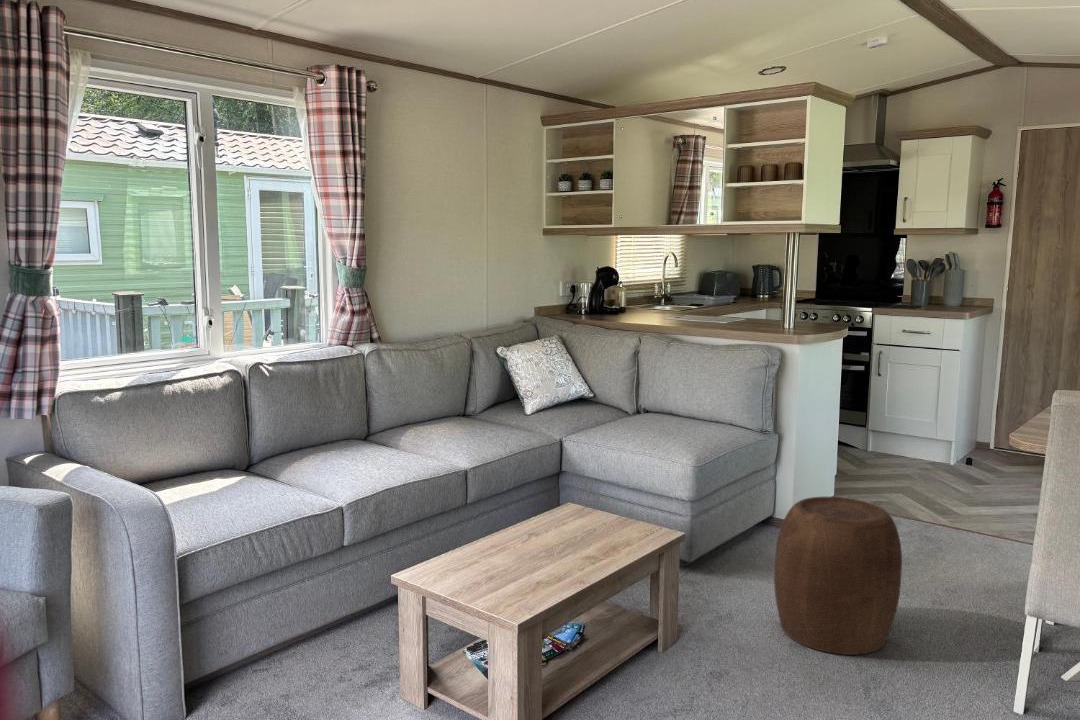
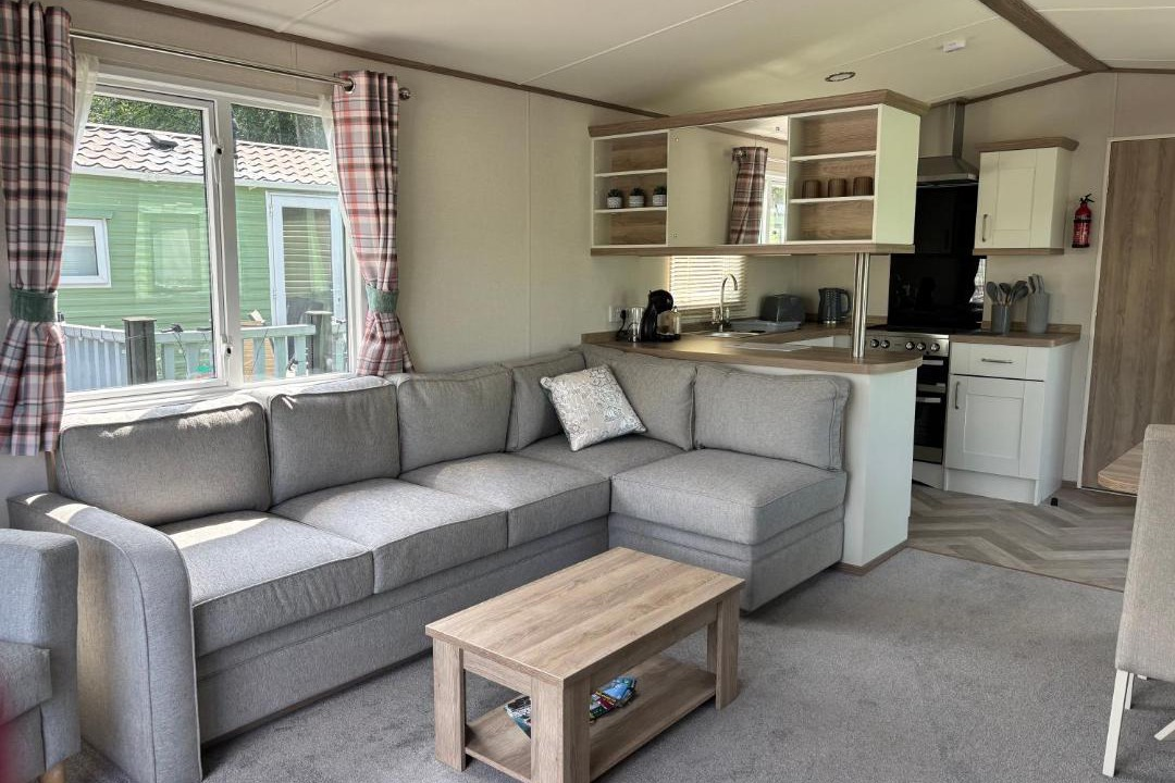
- stool (836, 570)
